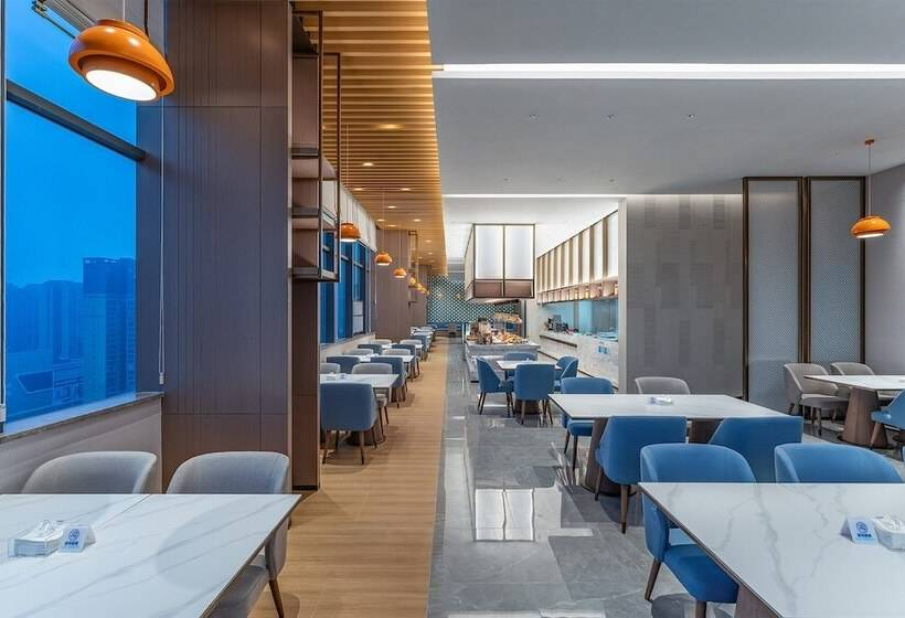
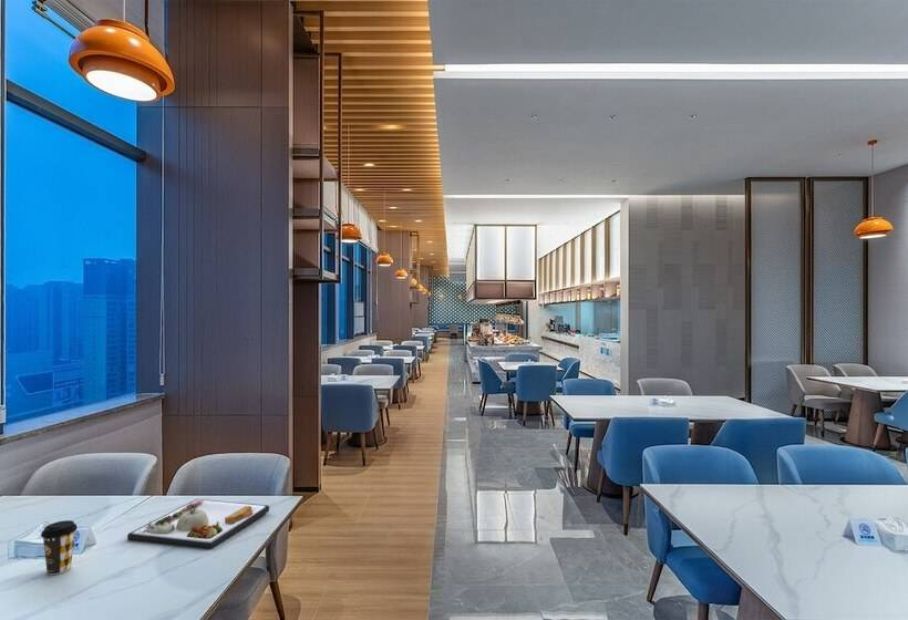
+ dinner plate (203, 514)
+ coffee cup (59, 547)
